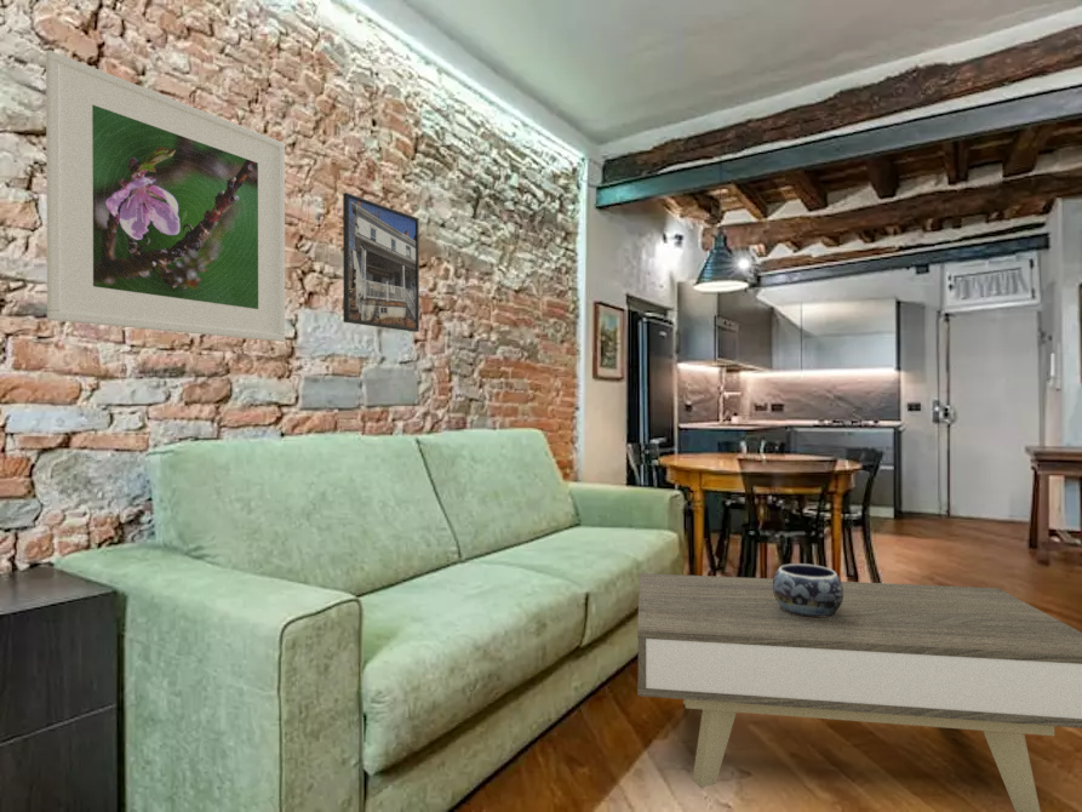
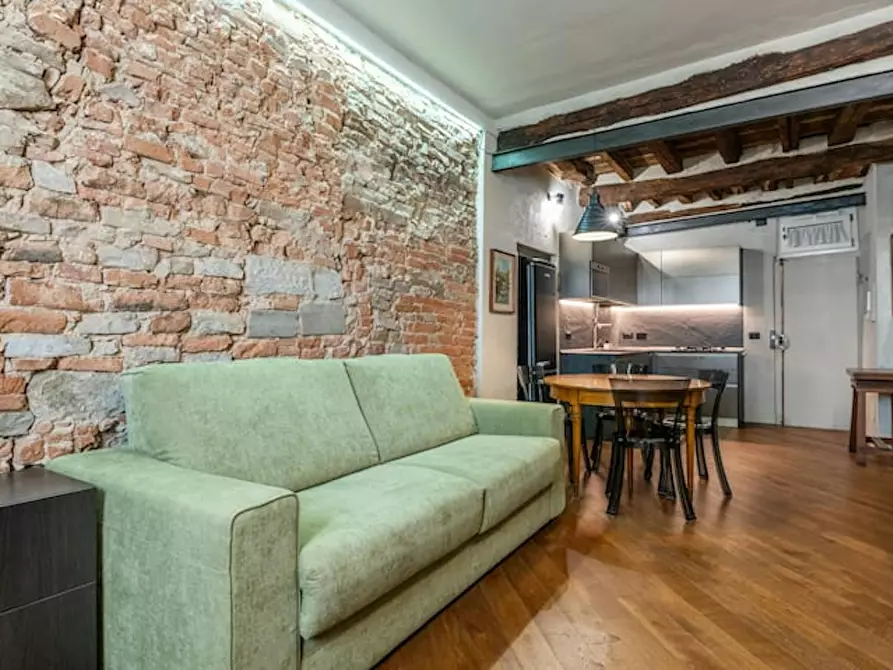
- coffee table (834, 676)
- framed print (183, 218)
- decorative bowl (807, 589)
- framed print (383, 267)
